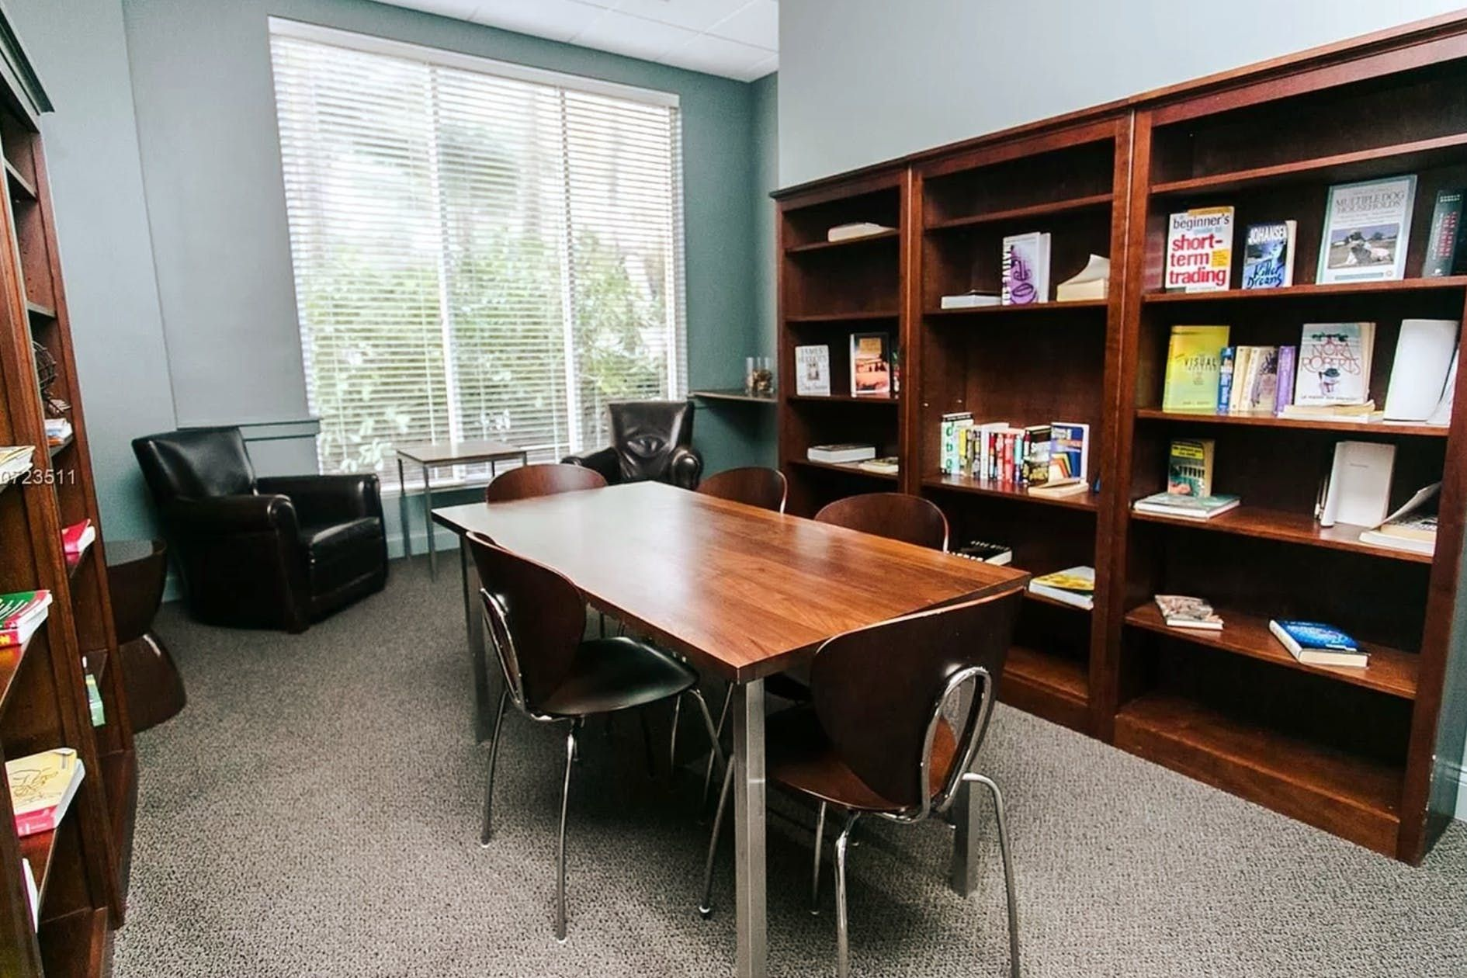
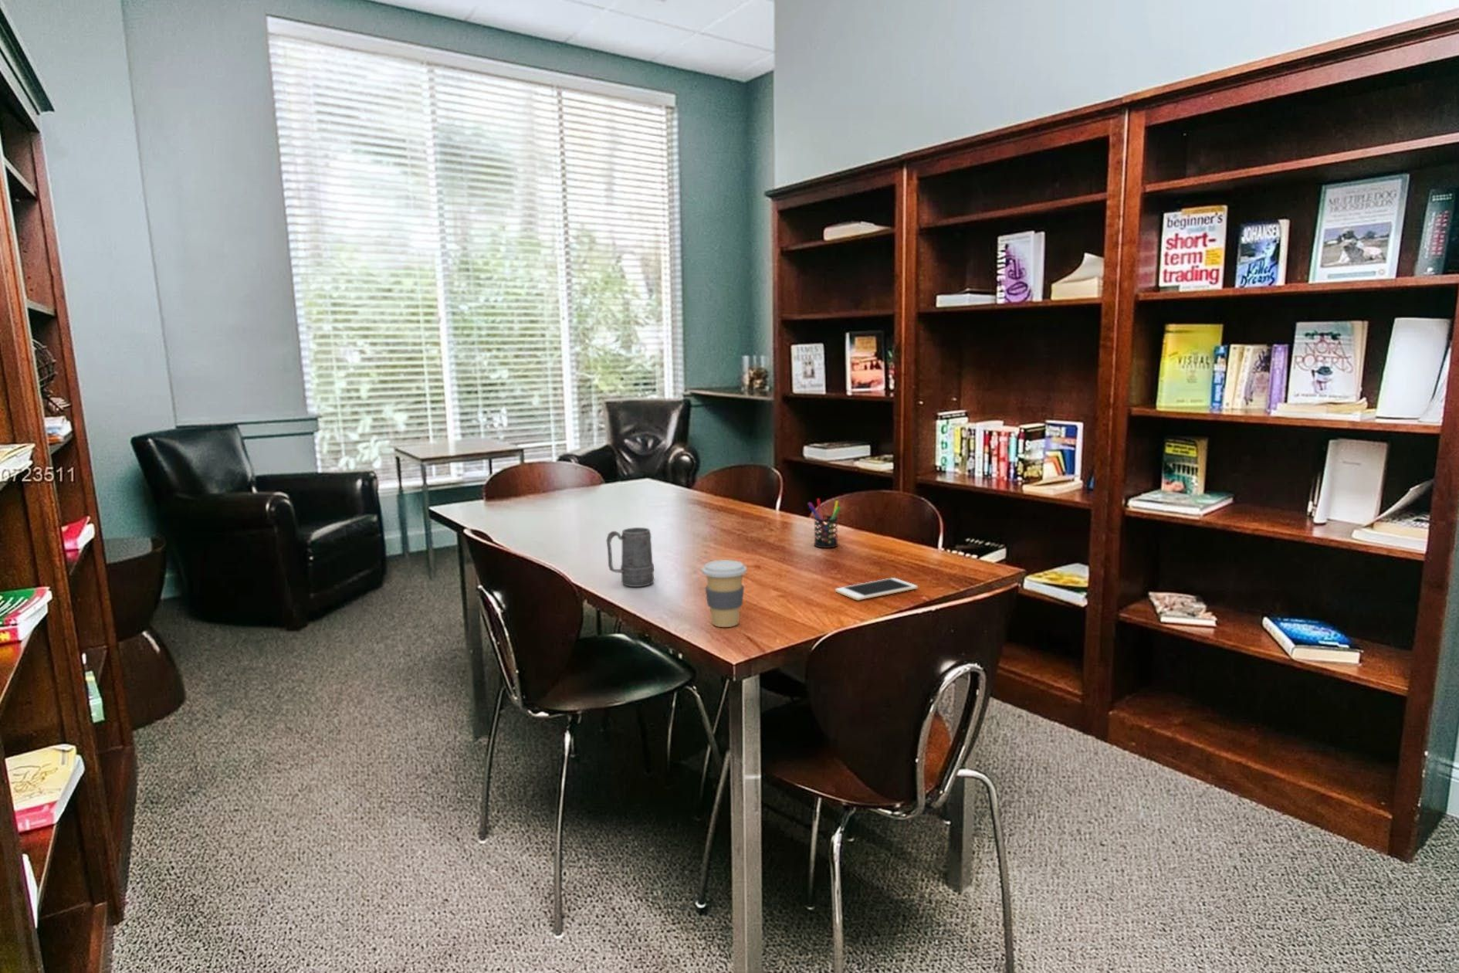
+ mug (630, 556)
+ cell phone (876, 589)
+ coffee cup (724, 594)
+ pen holder (827, 521)
